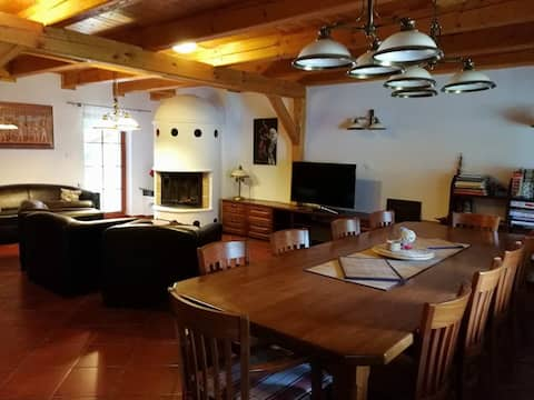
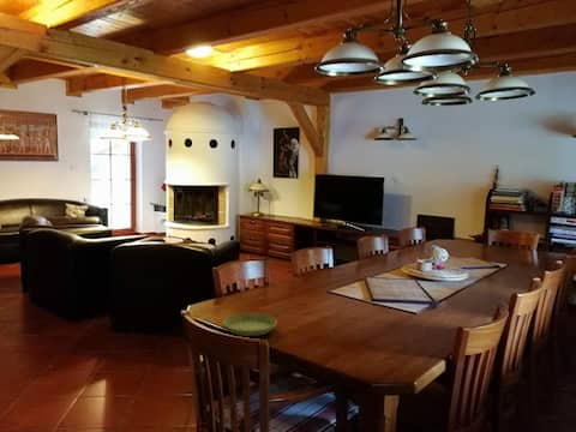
+ saucer (250, 325)
